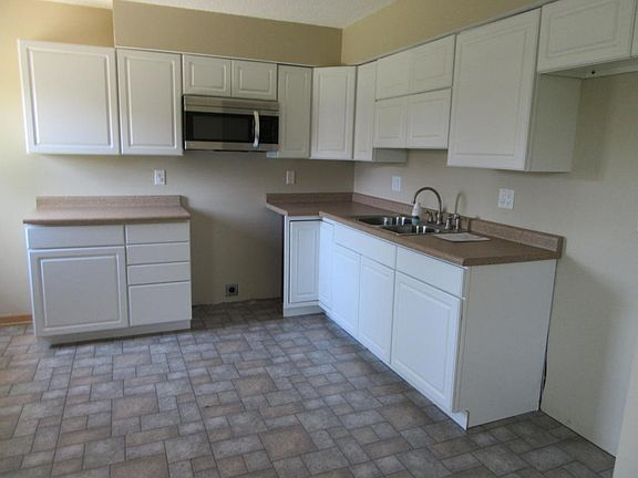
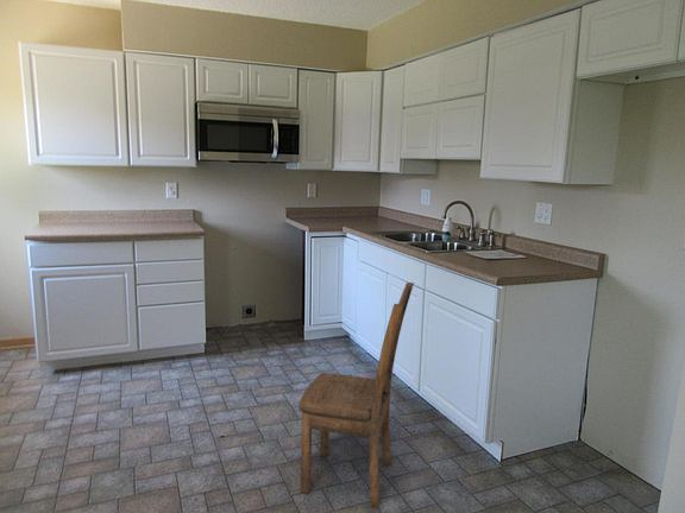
+ dining chair (354, 382)
